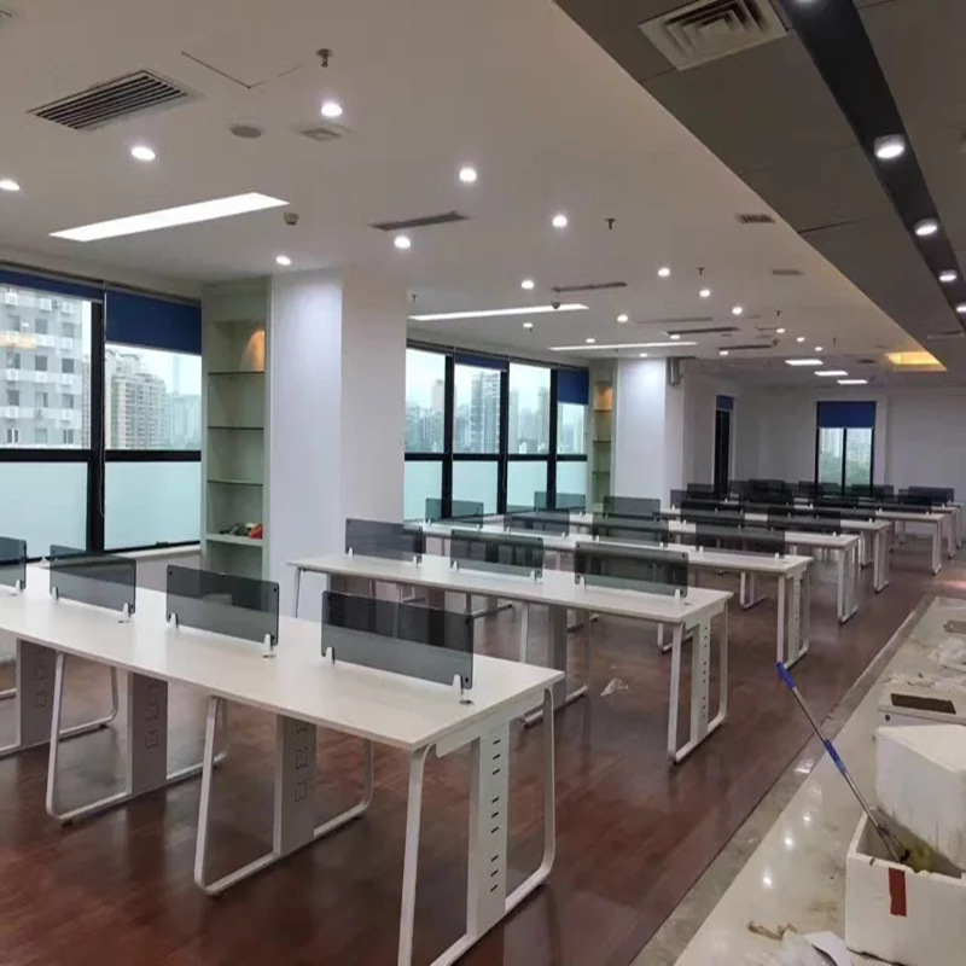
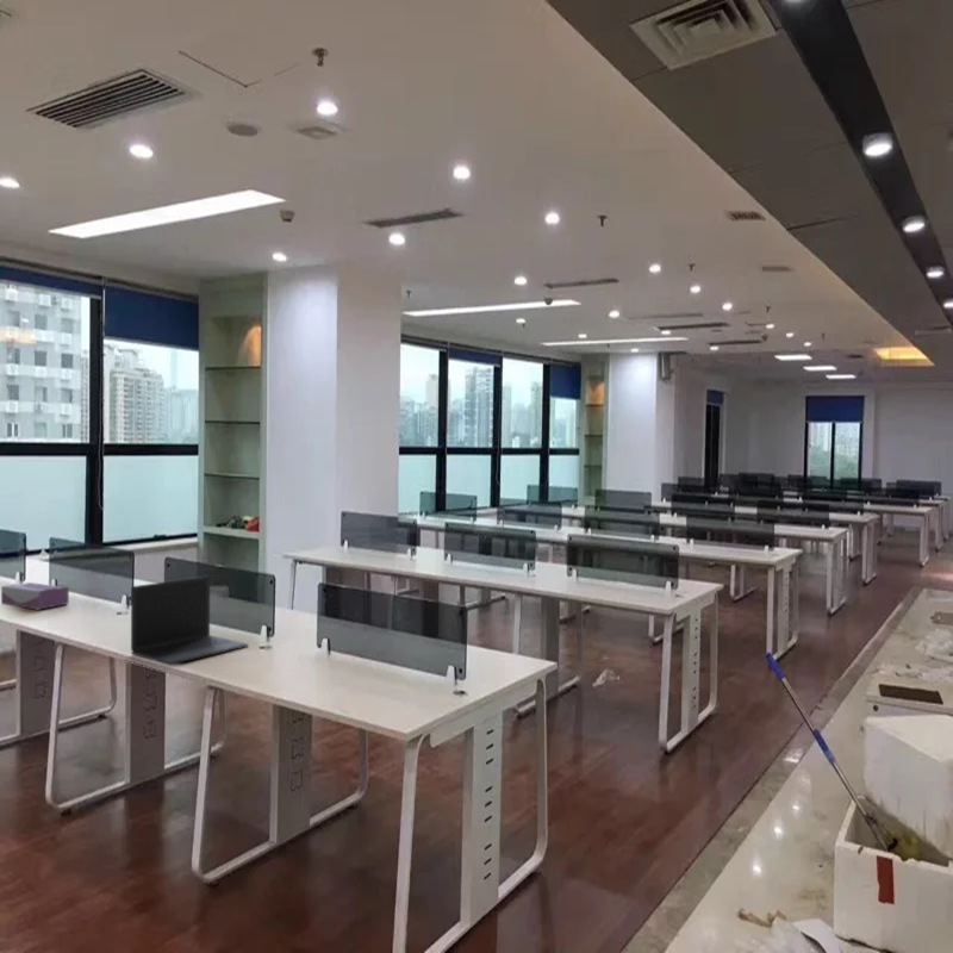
+ tissue box (35, 594)
+ laptop (191, 617)
